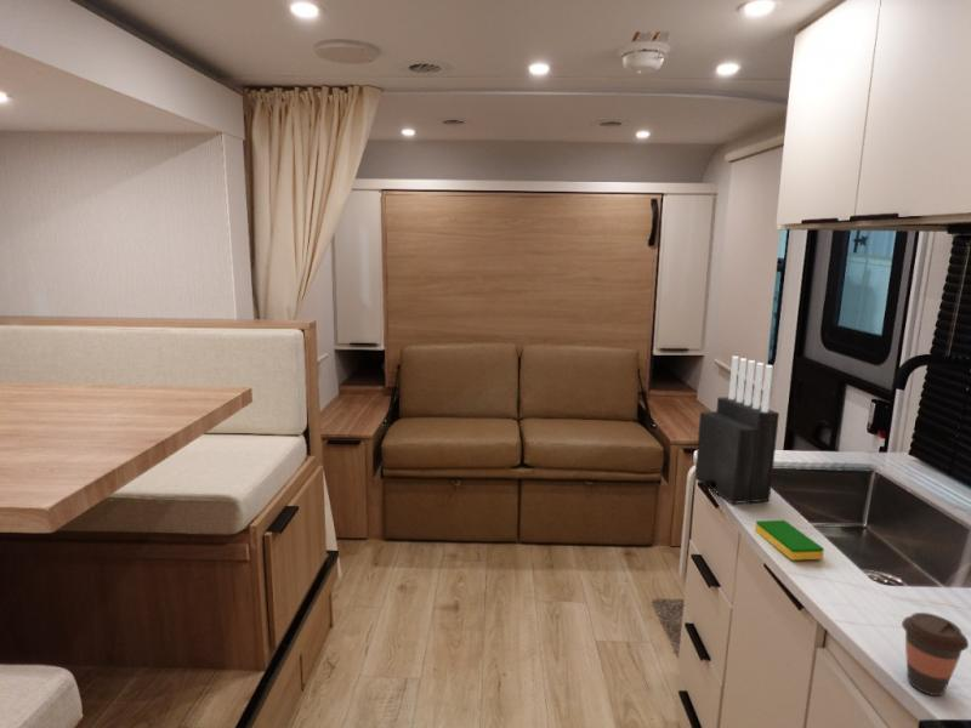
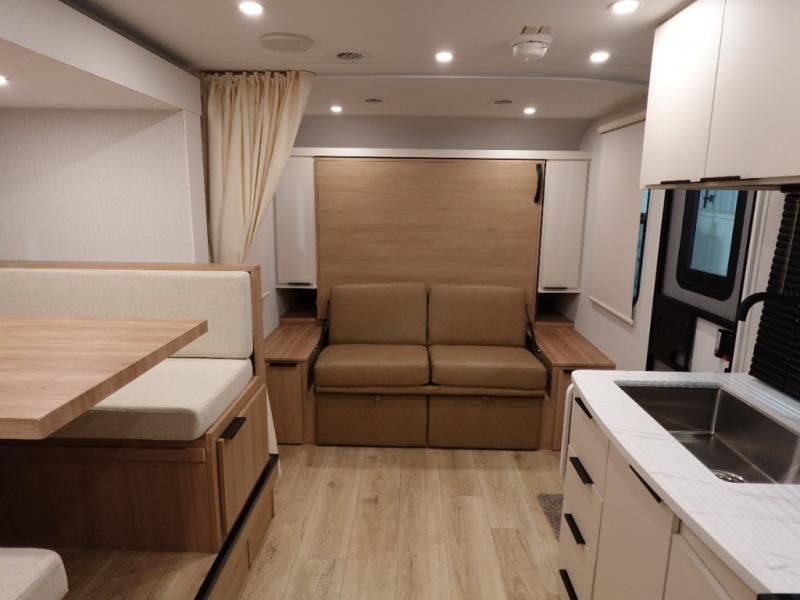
- dish sponge (788, 539)
- knife block (732, 426)
- coffee cup (930, 654)
